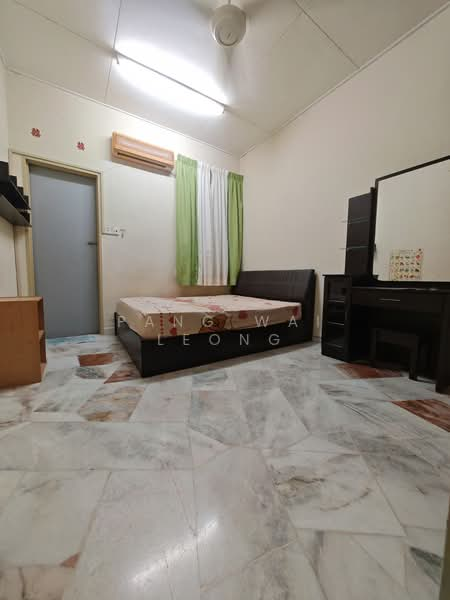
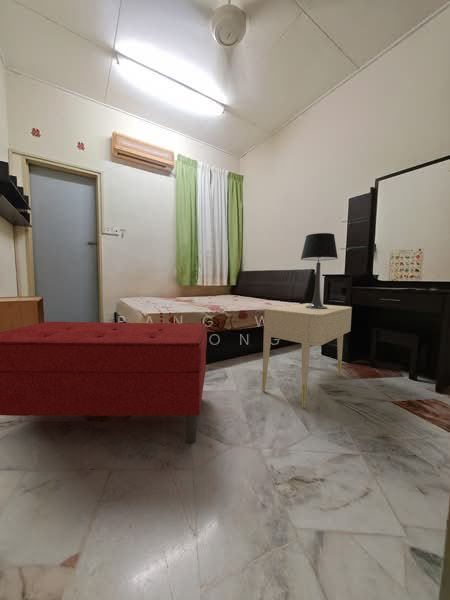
+ table lamp (318, 272)
+ nightstand (309, 346)
+ bench (109, 374)
